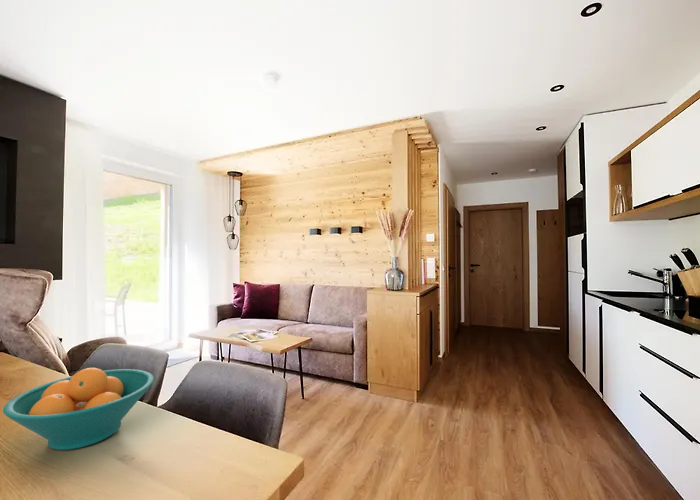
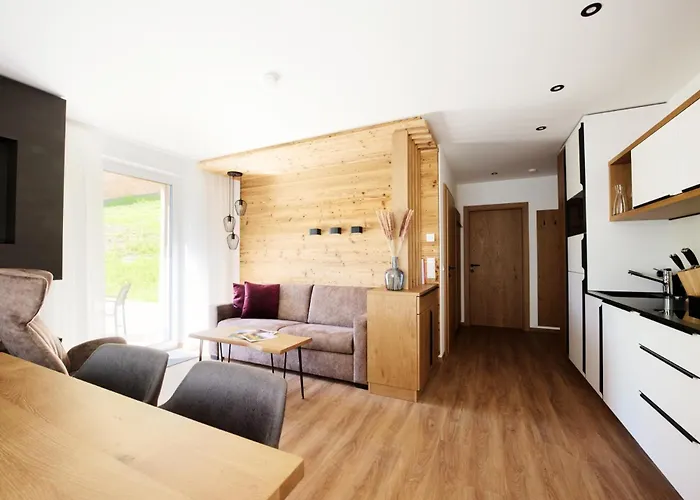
- fruit bowl (87, 401)
